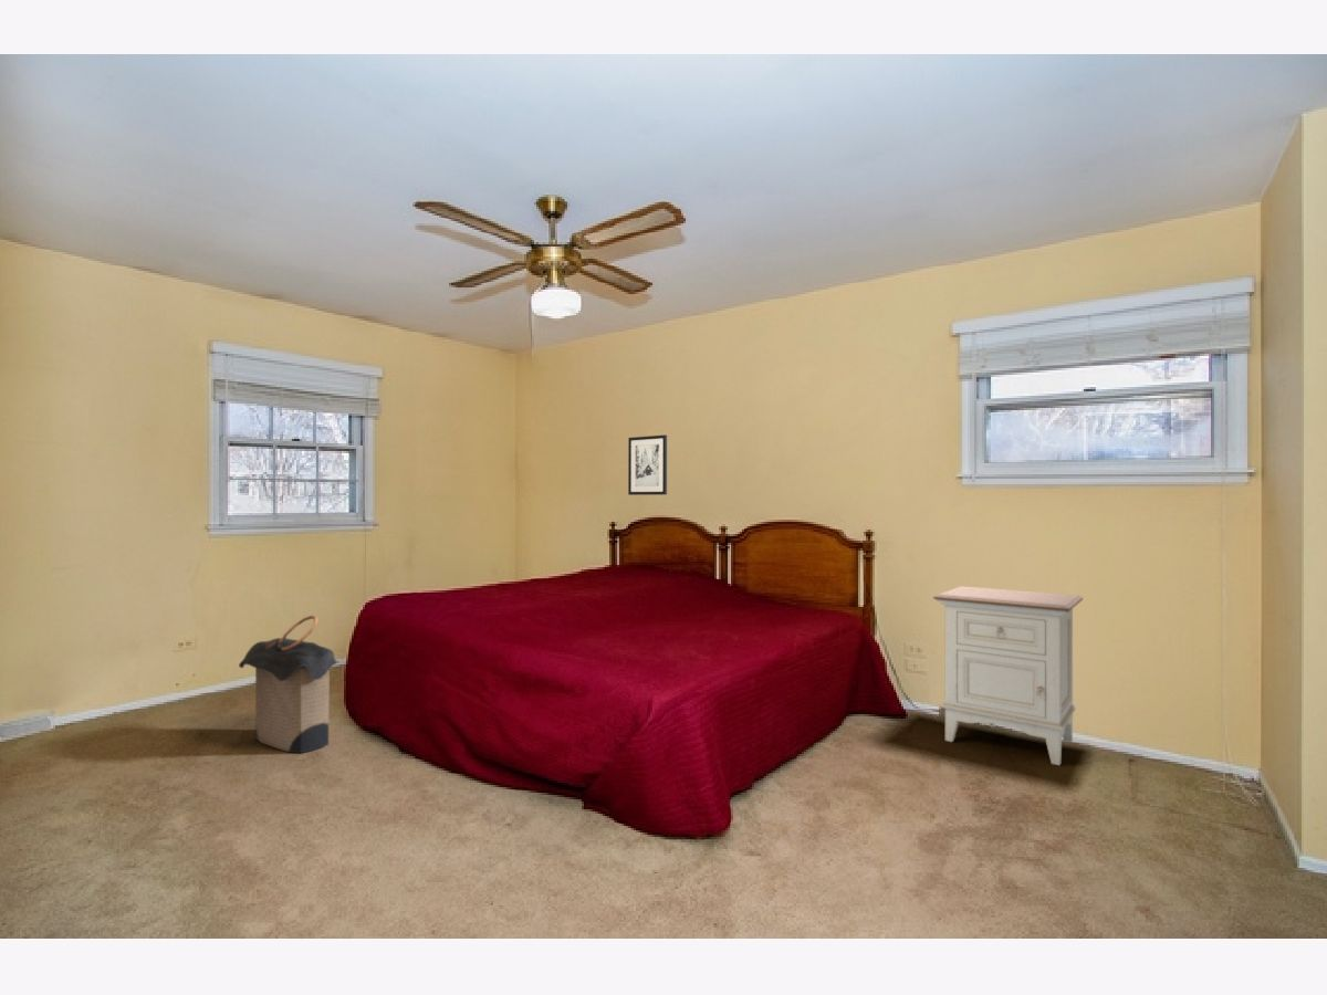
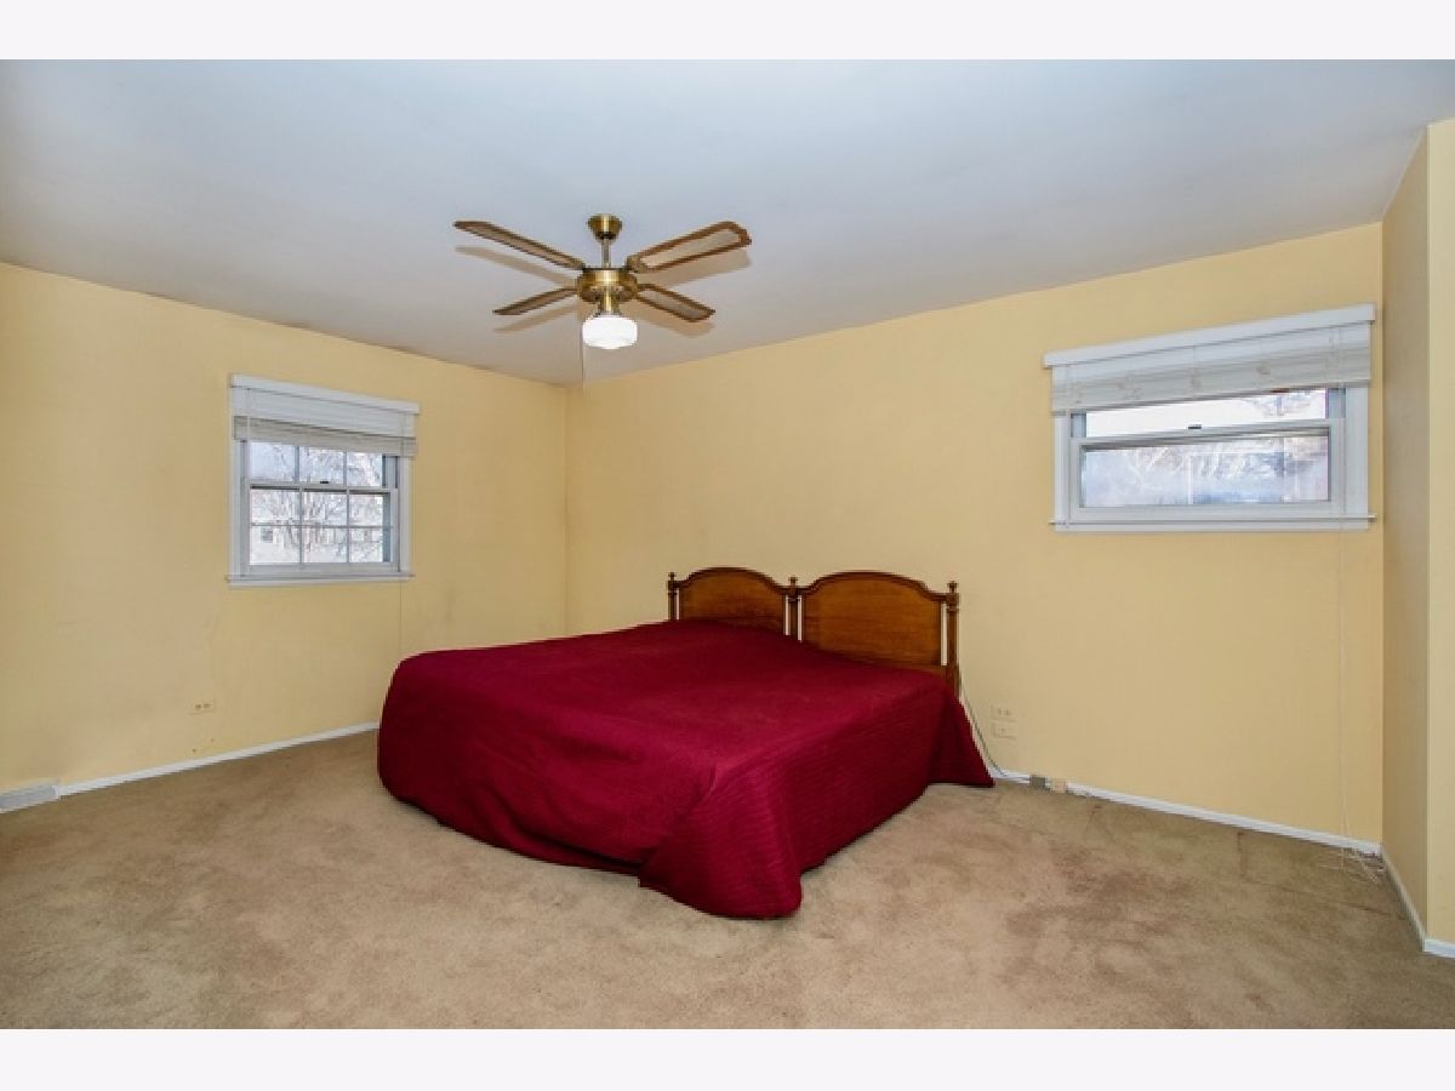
- wall art (647, 465)
- laundry hamper (288, 679)
- nightstand (1007, 668)
